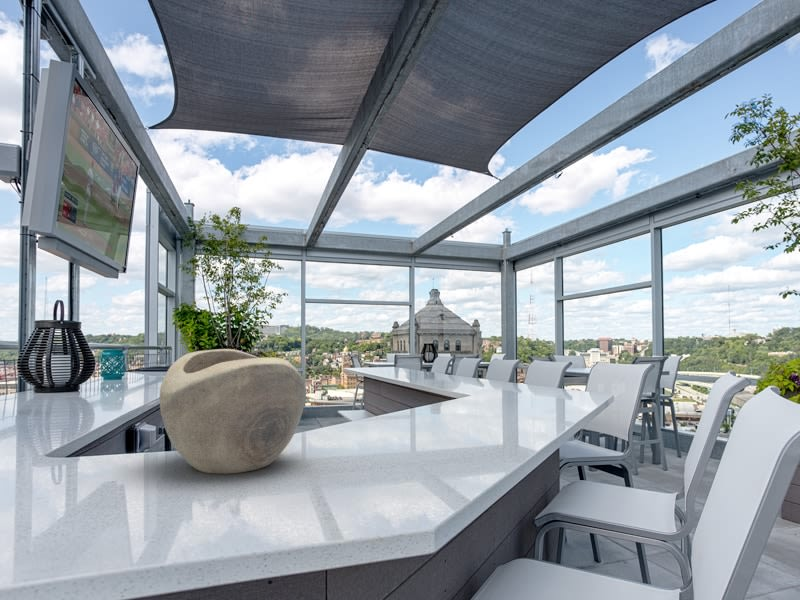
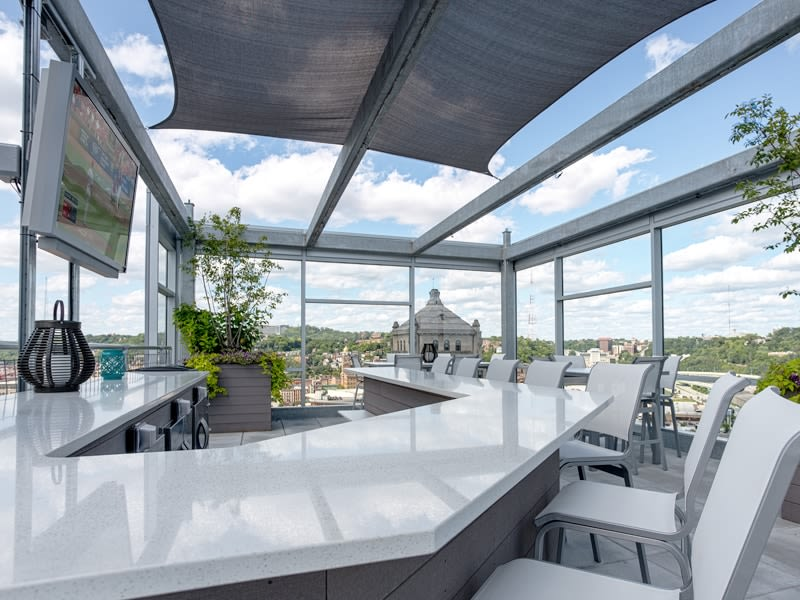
- decorative bowl (235, 407)
